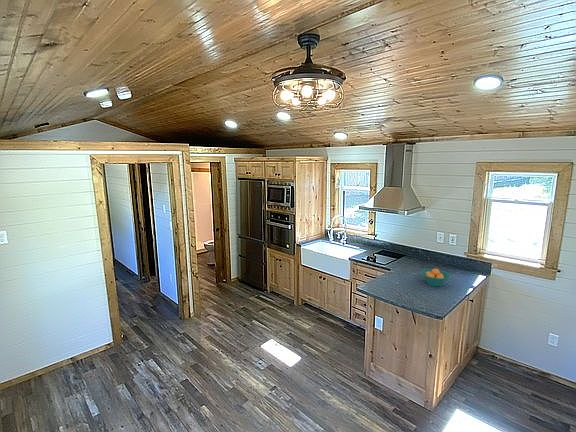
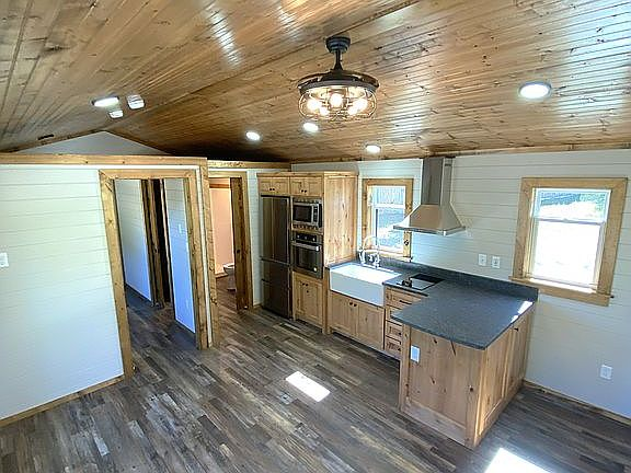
- fruit bowl (435, 276)
